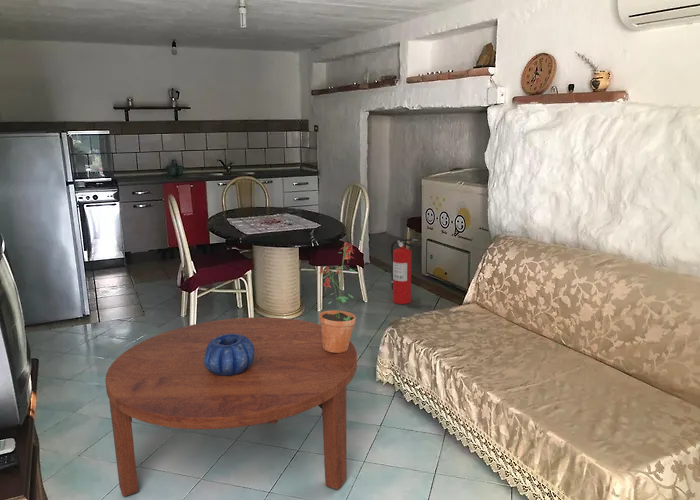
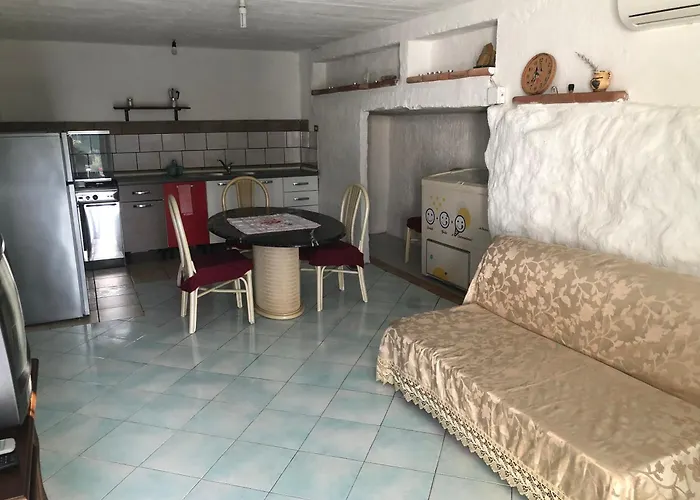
- potted plant (330, 294)
- fire extinguisher (401, 269)
- decorative bowl (229, 353)
- coffee table (239, 405)
